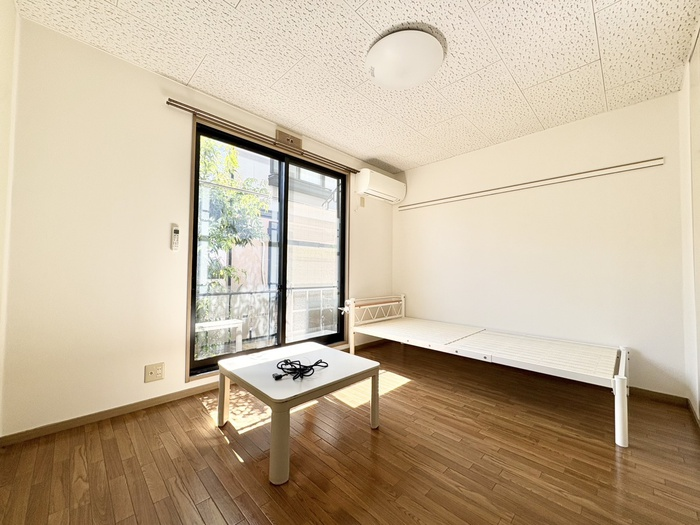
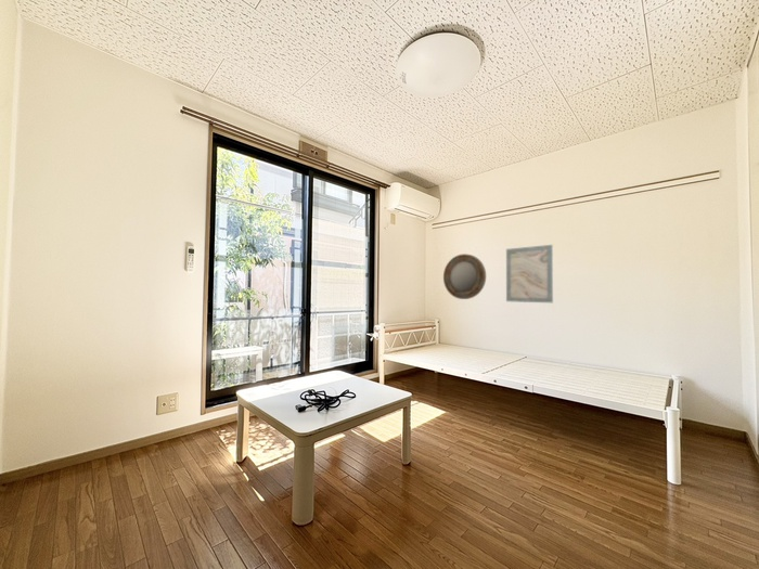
+ home mirror (463, 276)
+ wall art (528, 274)
